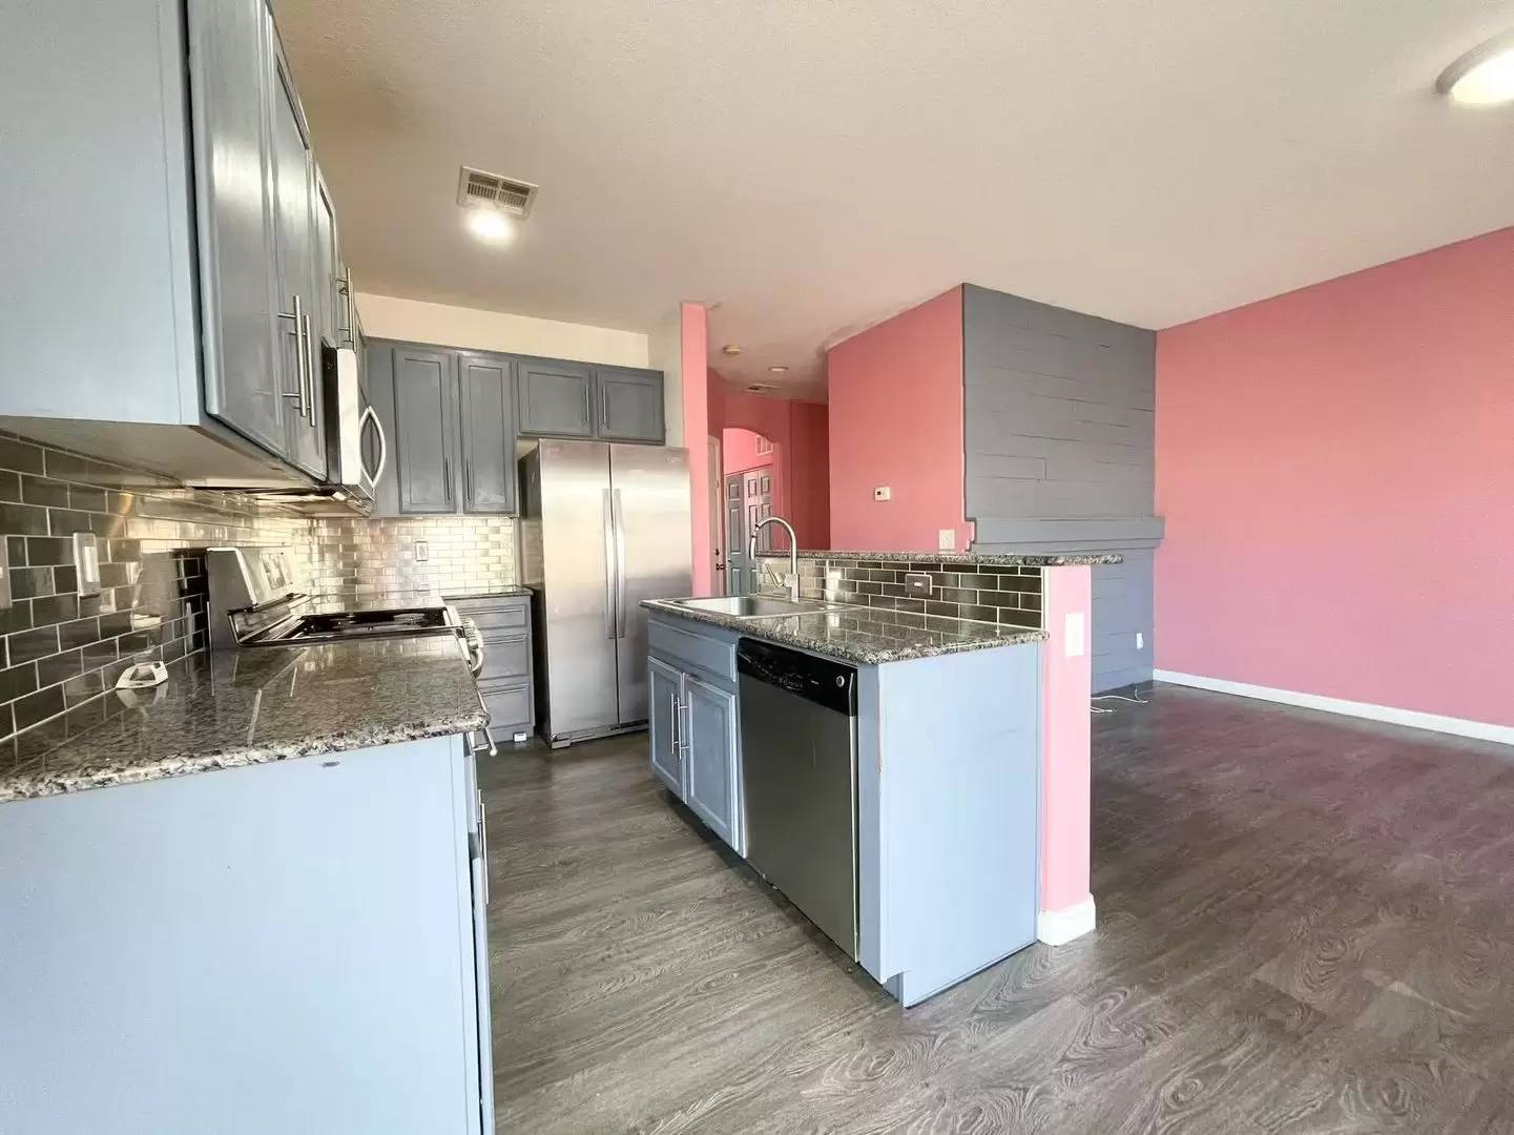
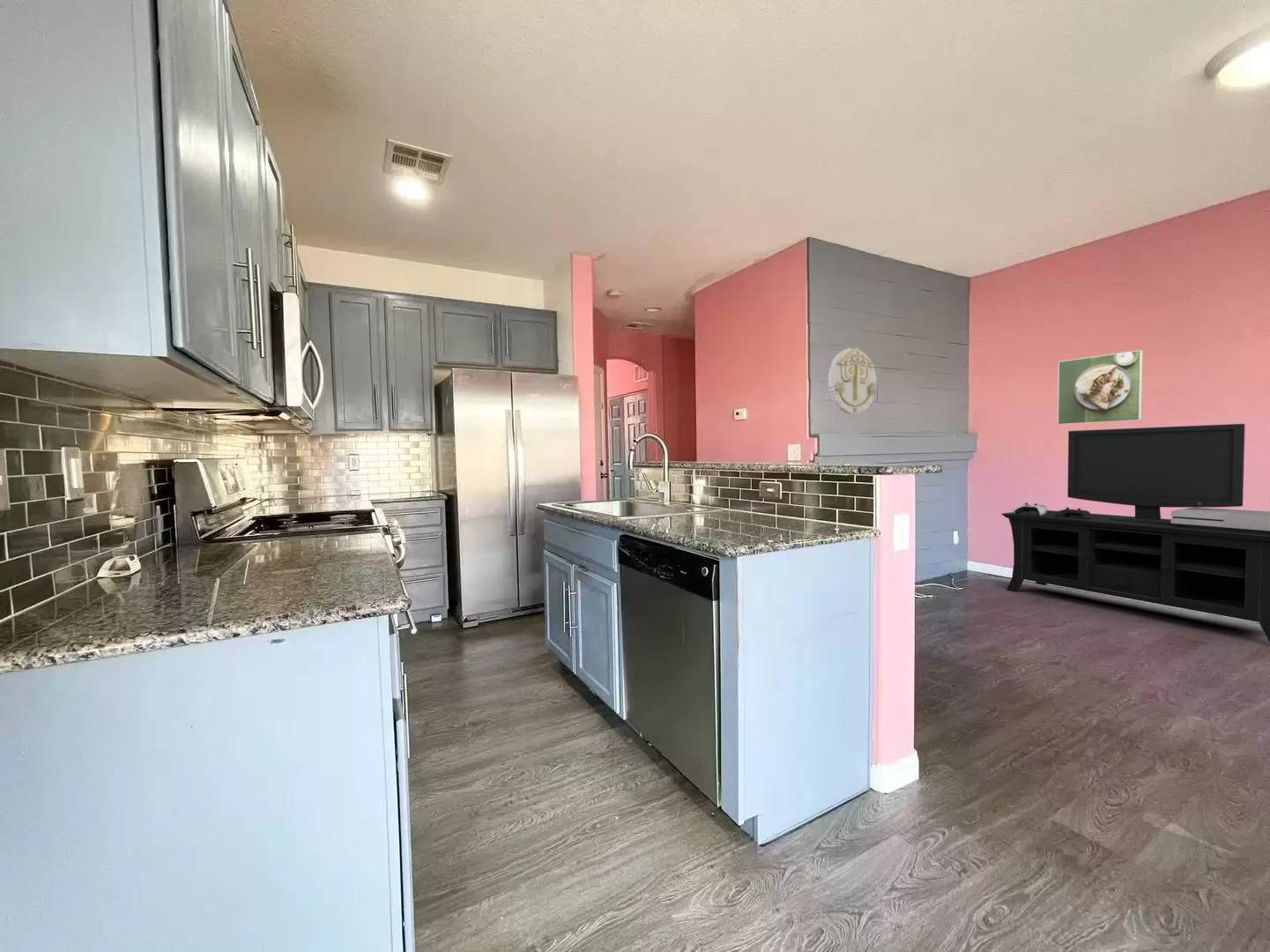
+ wall decoration (855, 381)
+ media console (1137, 519)
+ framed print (1097, 389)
